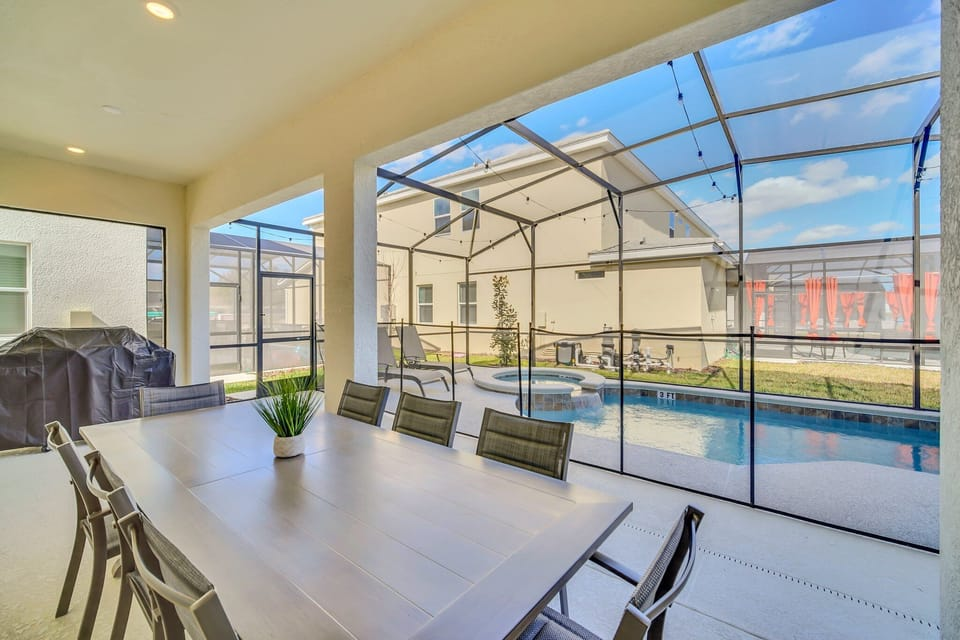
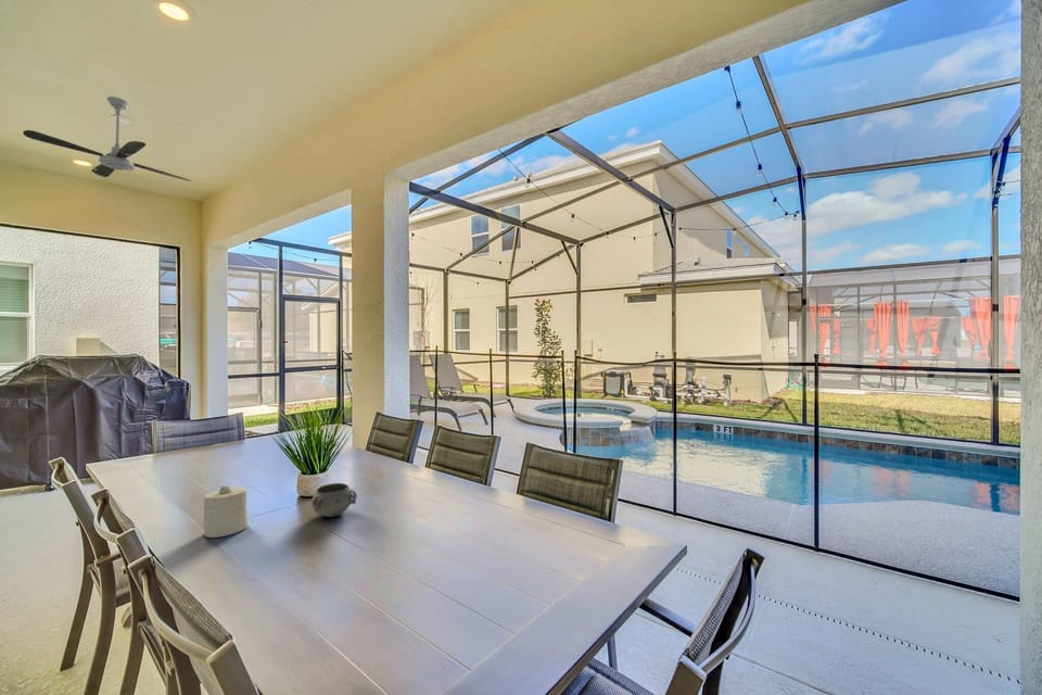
+ decorative bowl (332, 502)
+ candle (226, 507)
+ ceiling fan (116, 132)
